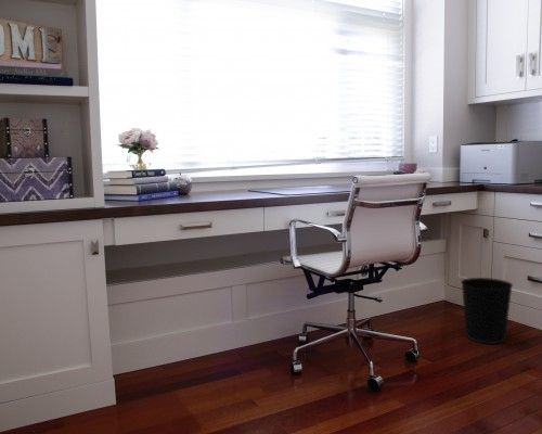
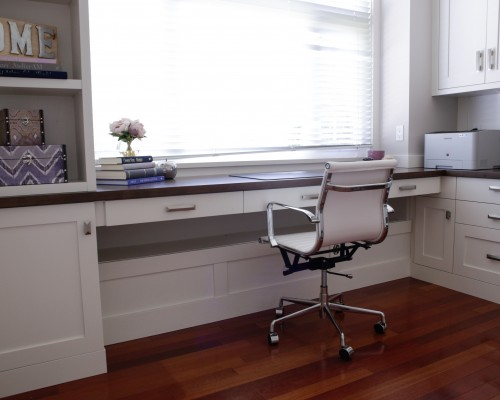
- wastebasket (486, 309)
